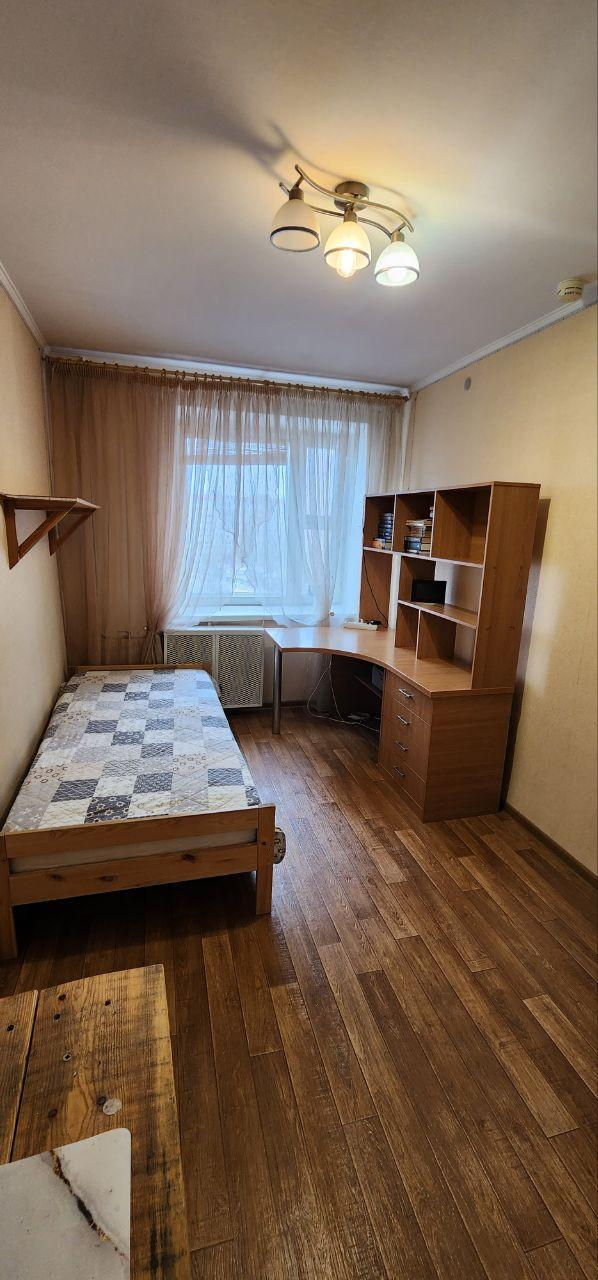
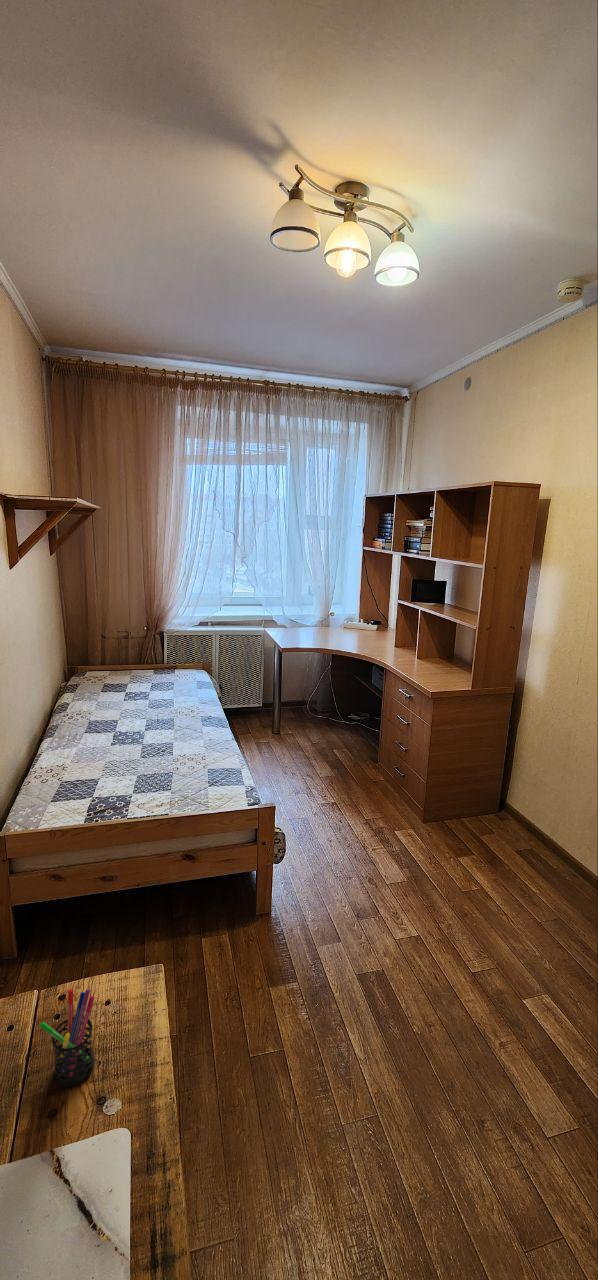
+ pen holder (68, 1036)
